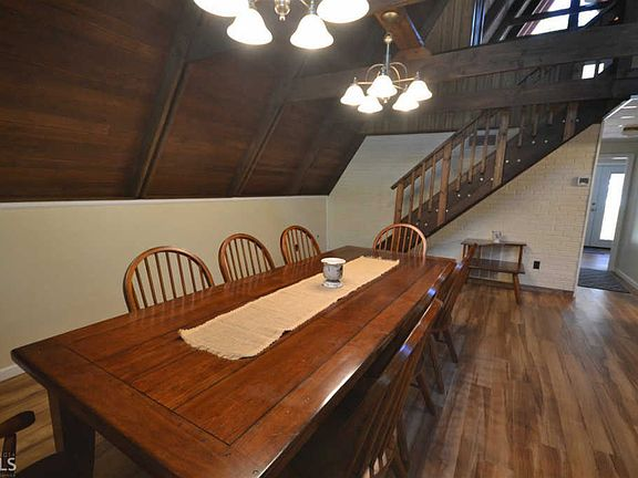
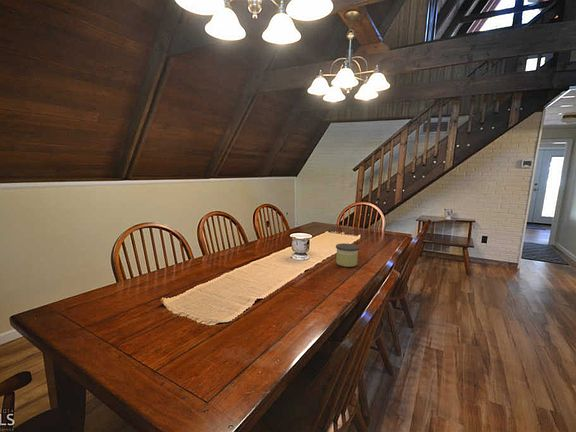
+ candle (347, 255)
